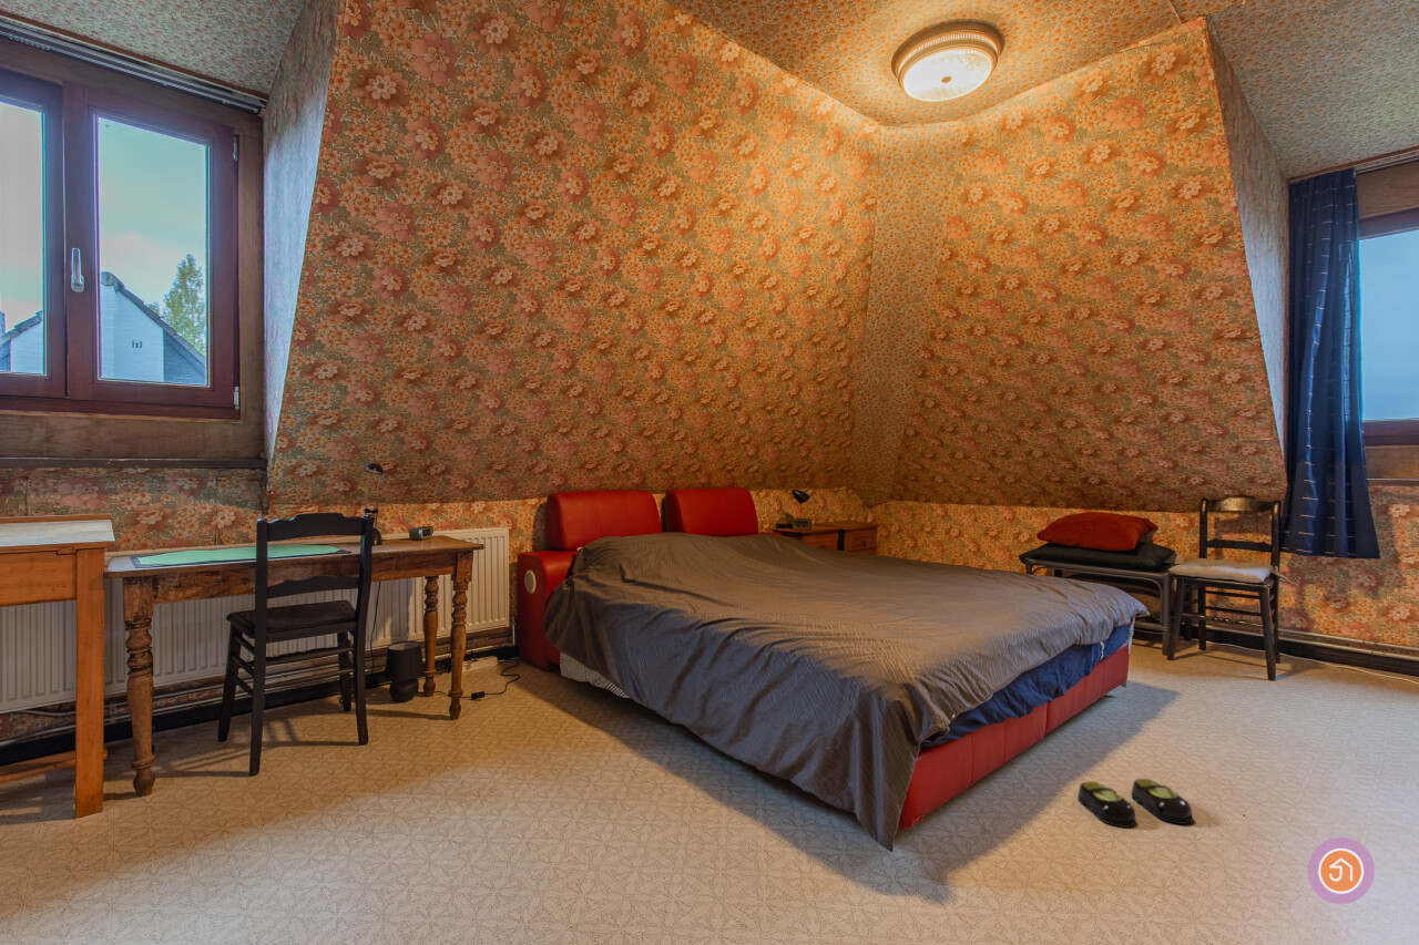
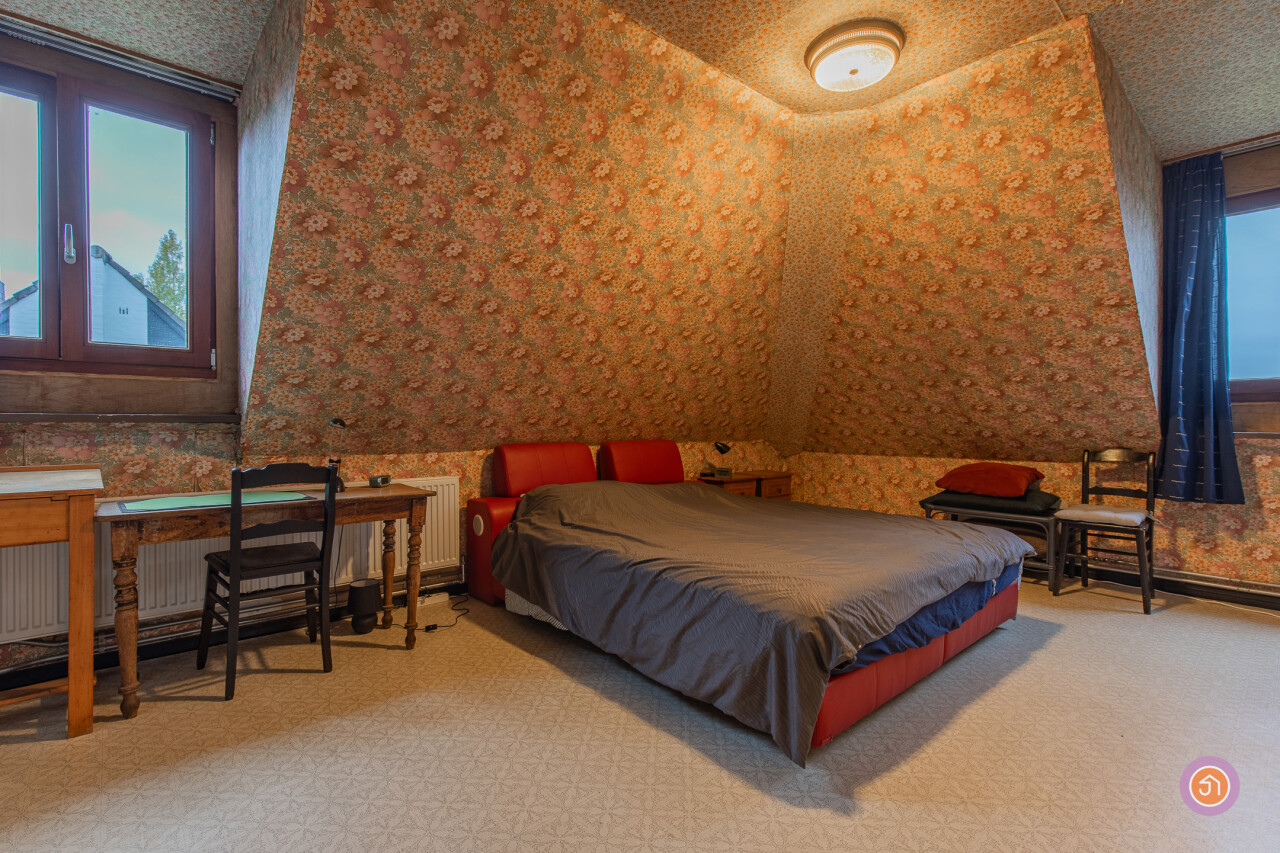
- slippers (1134, 799)
